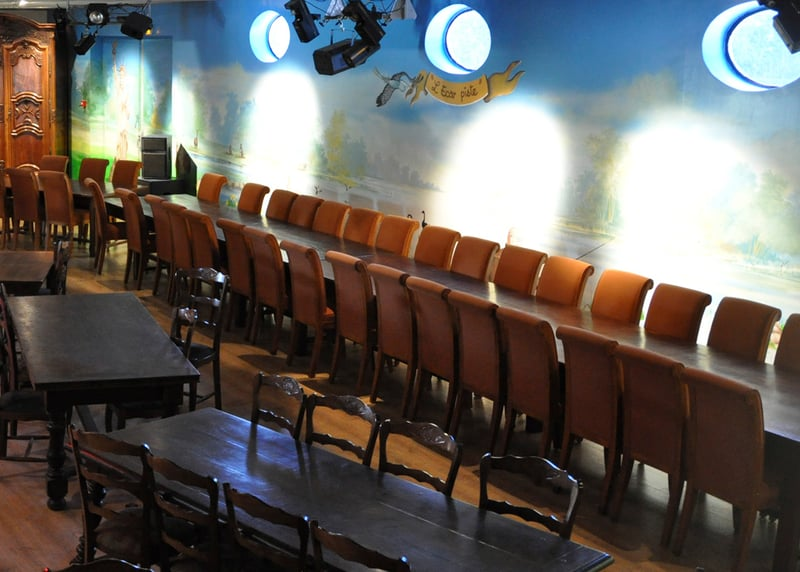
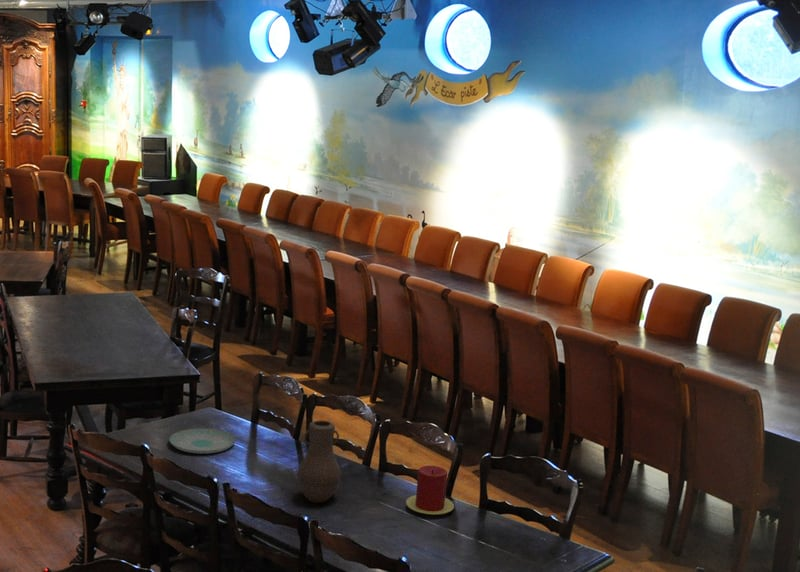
+ plate (202, 441)
+ candle (431, 489)
+ vase (319, 461)
